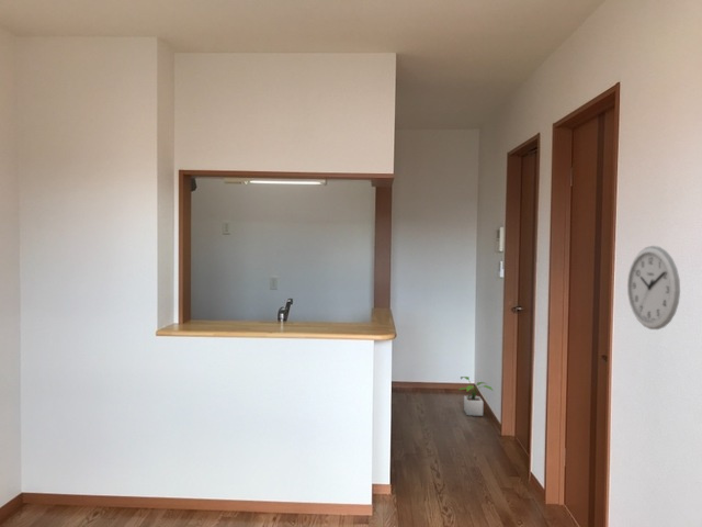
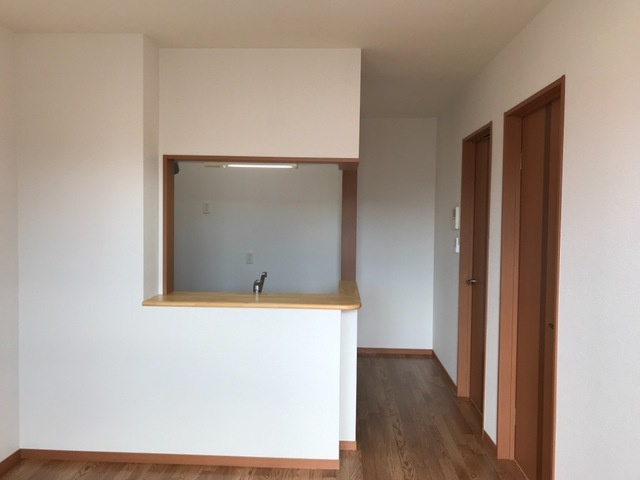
- potted plant (473, 395)
- wall clock (649, 287)
